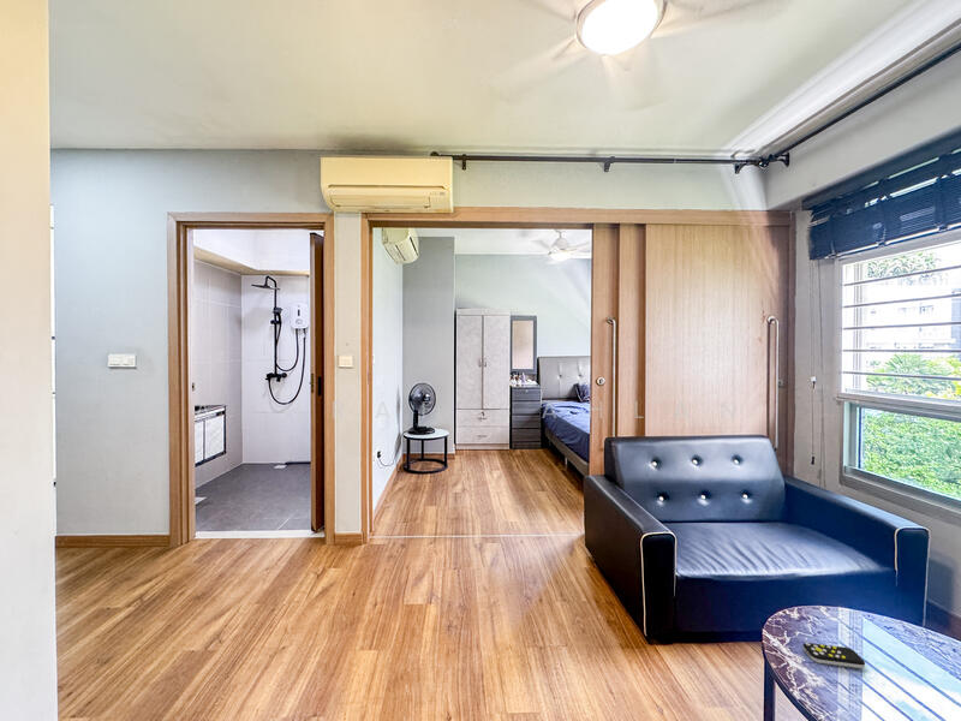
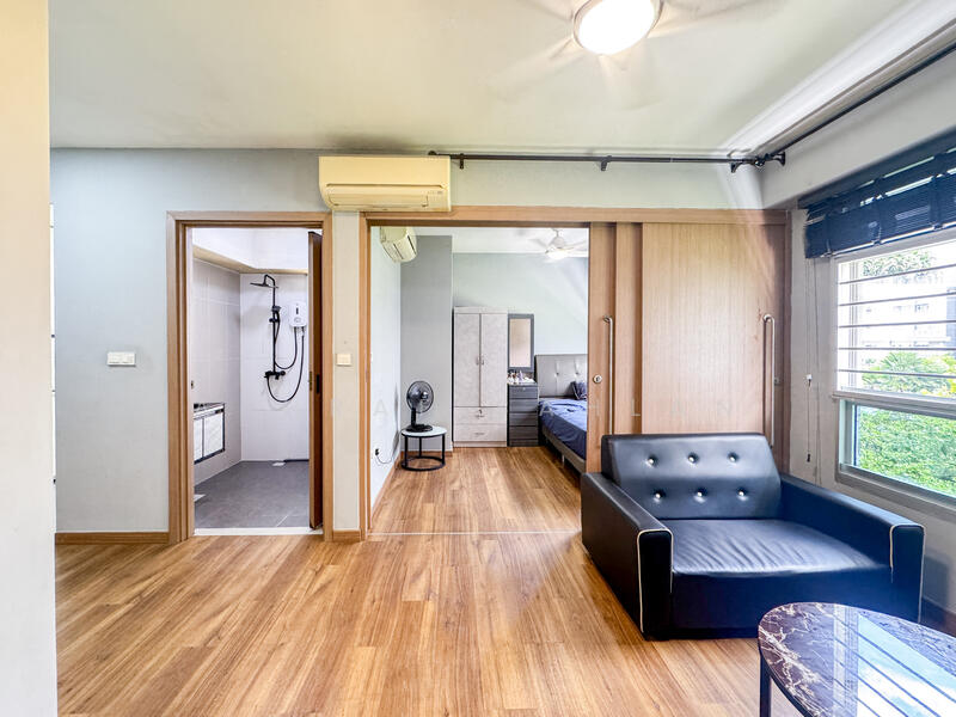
- remote control (832, 654)
